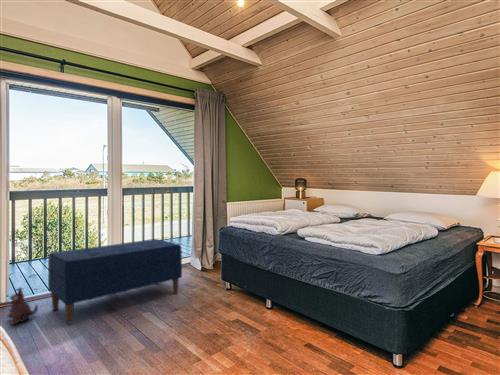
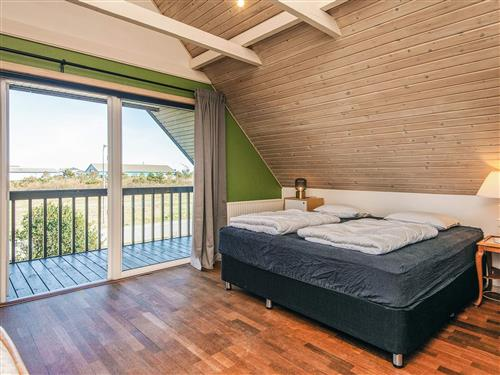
- bench (119, 274)
- plush toy (23, 303)
